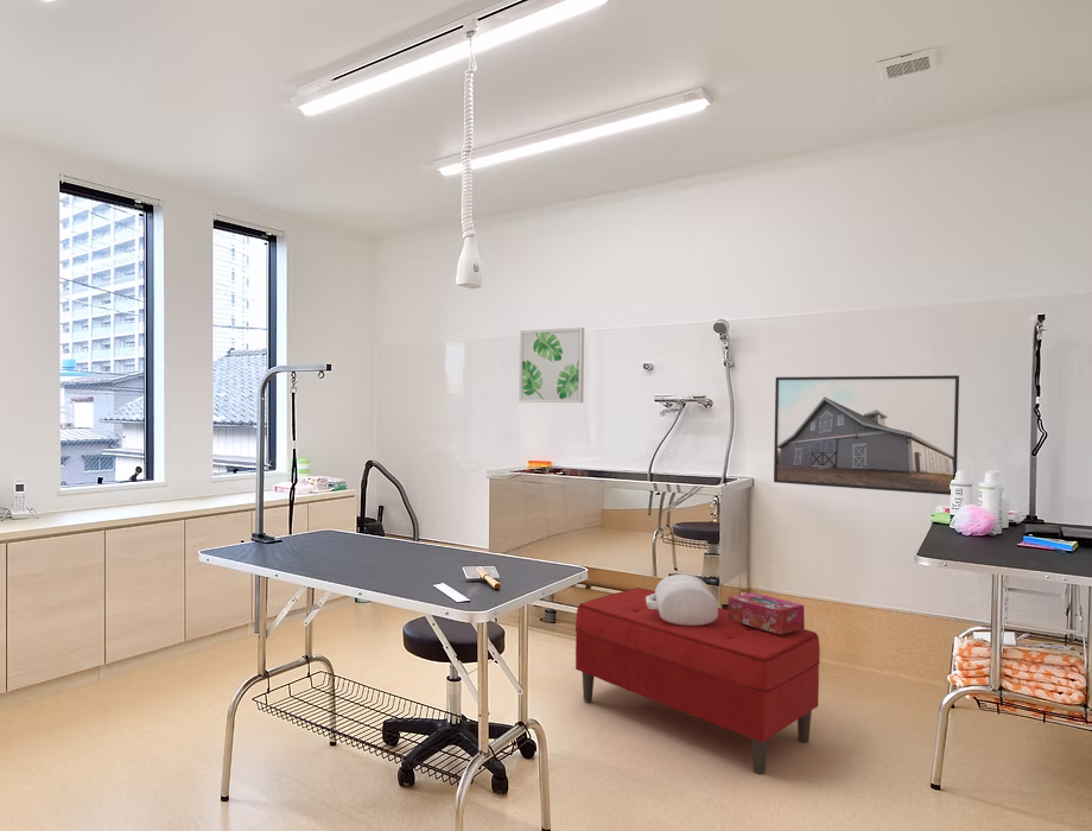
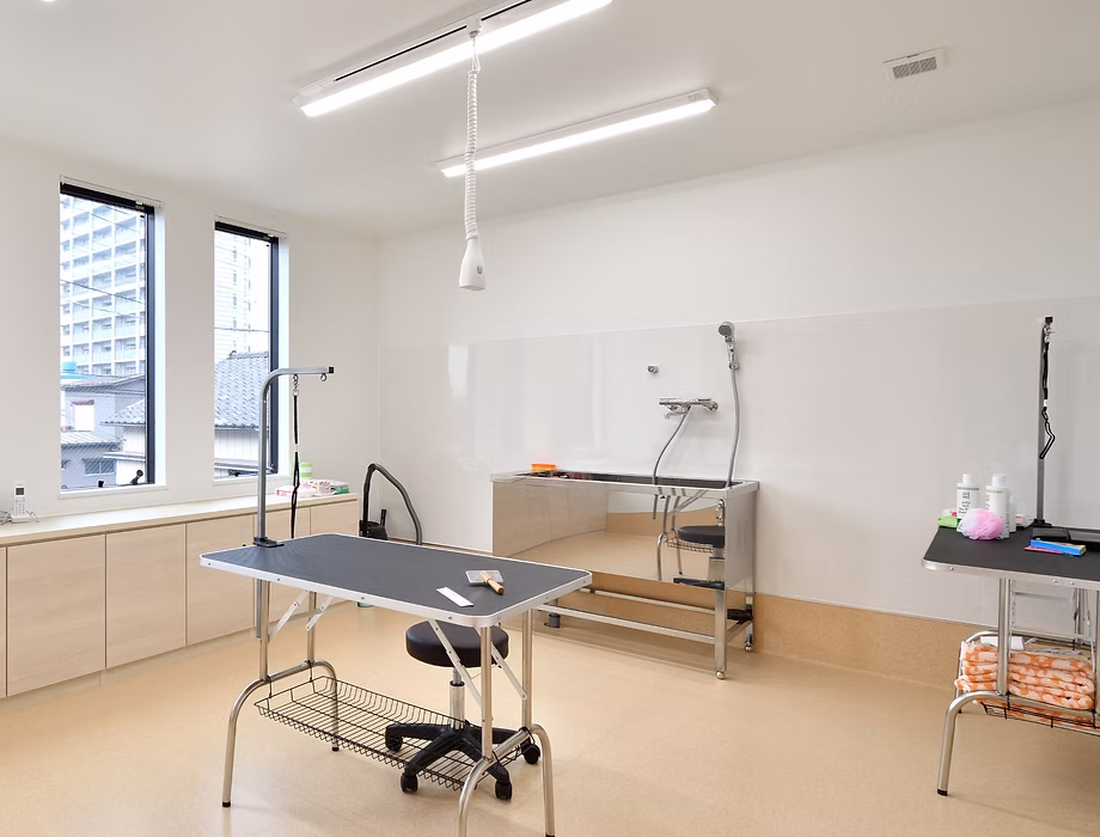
- wall art (551, 366)
- tissue box (766, 614)
- water jug (679, 596)
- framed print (859, 432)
- bench (690, 668)
